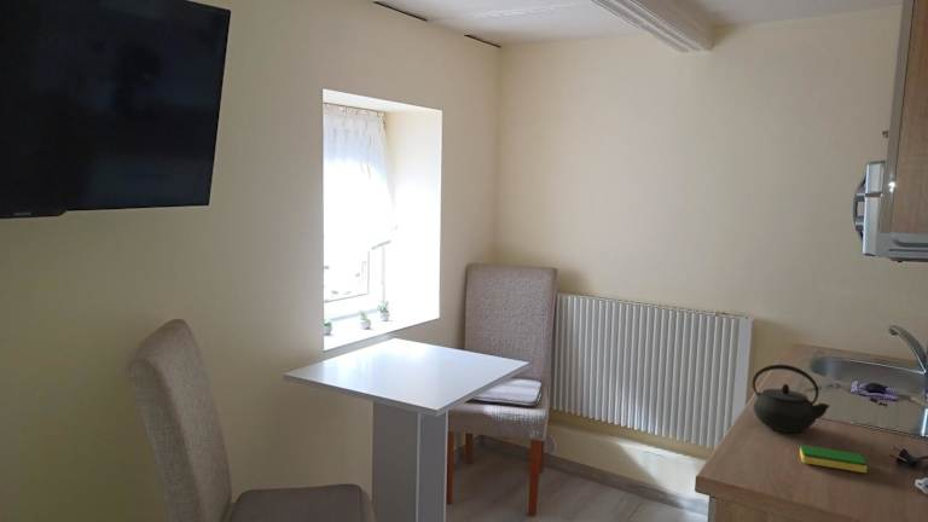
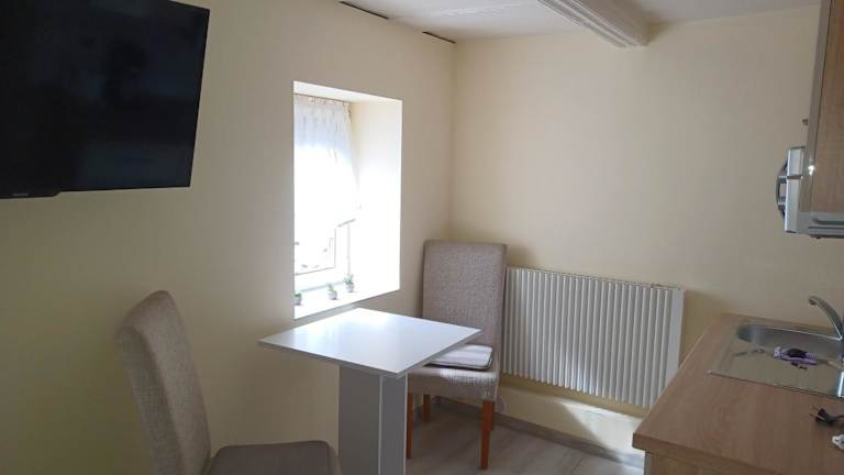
- kettle (789, 396)
- dish sponge (831, 458)
